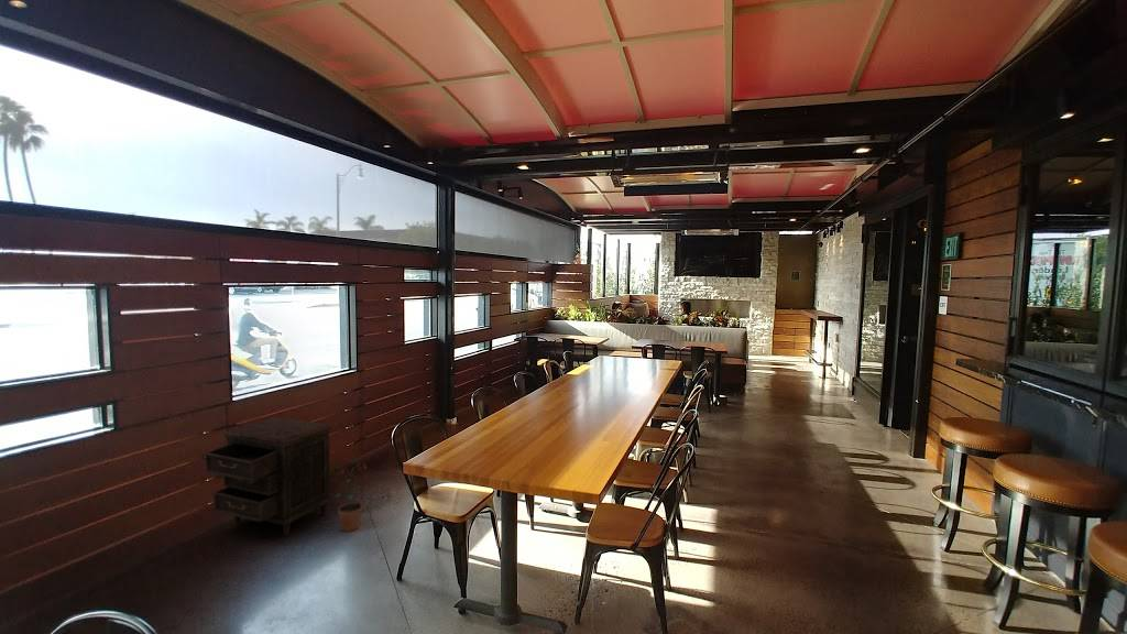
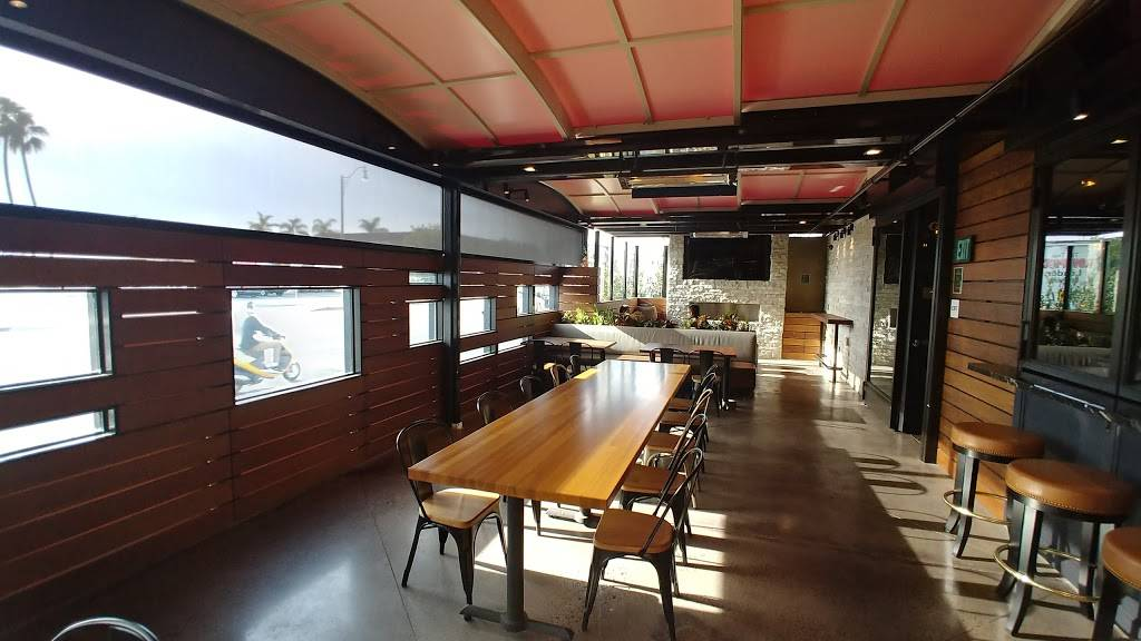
- nightstand (269, 478)
- potted plant (351, 494)
